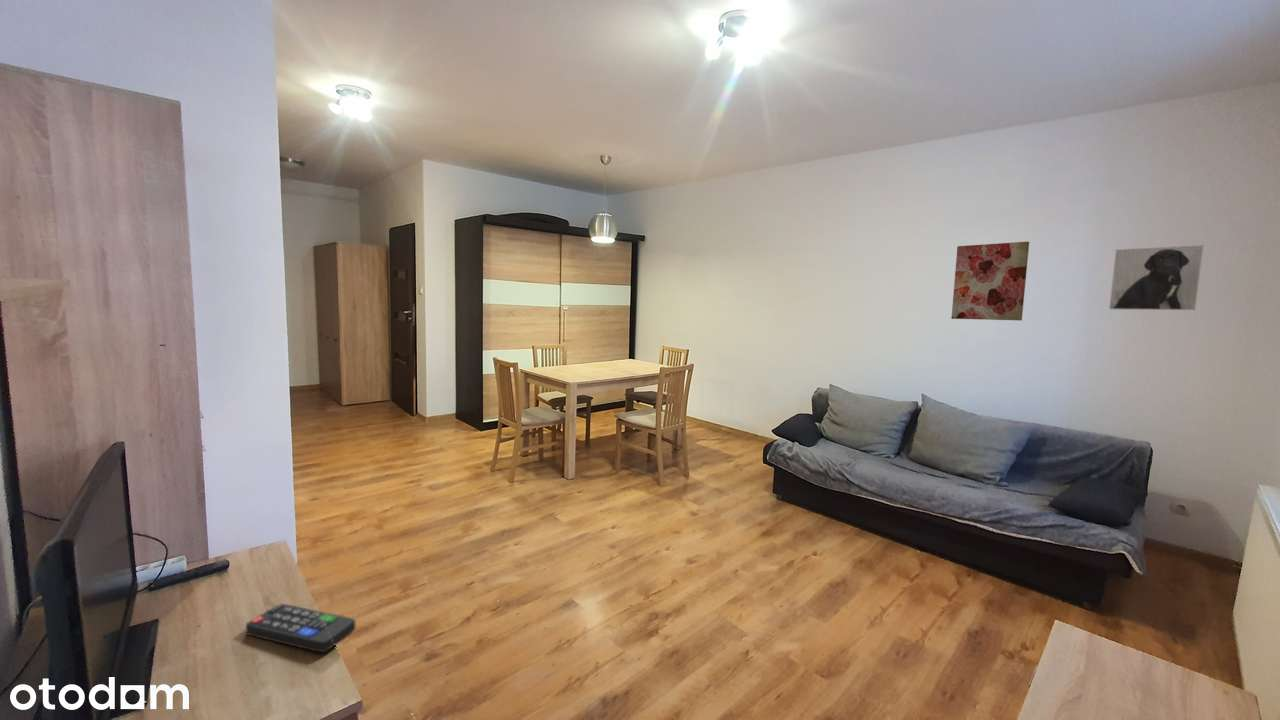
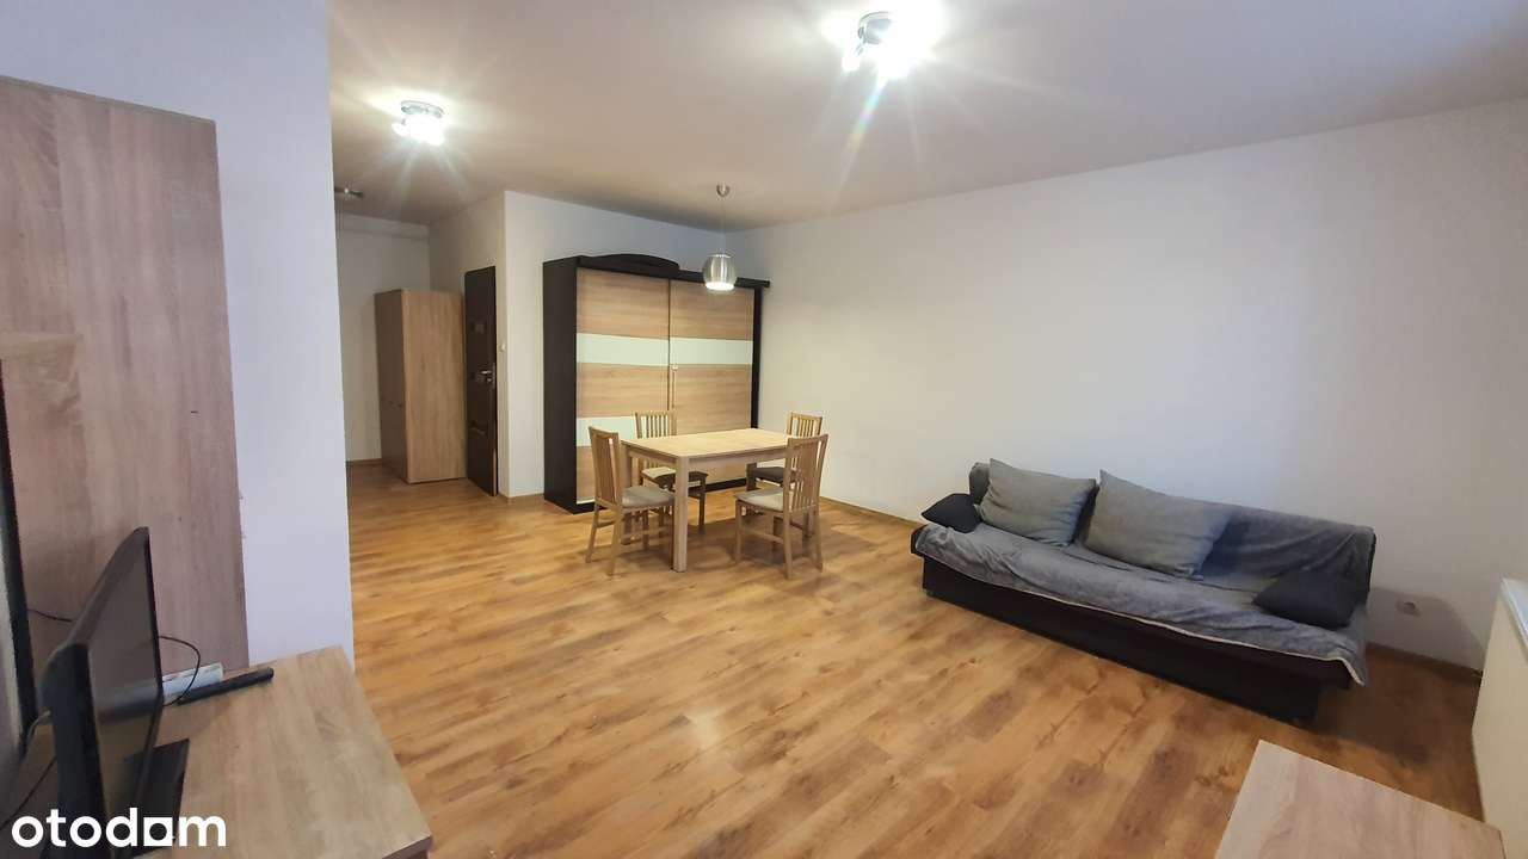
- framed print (1154, 278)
- wall art (988, 282)
- remote control (301, 625)
